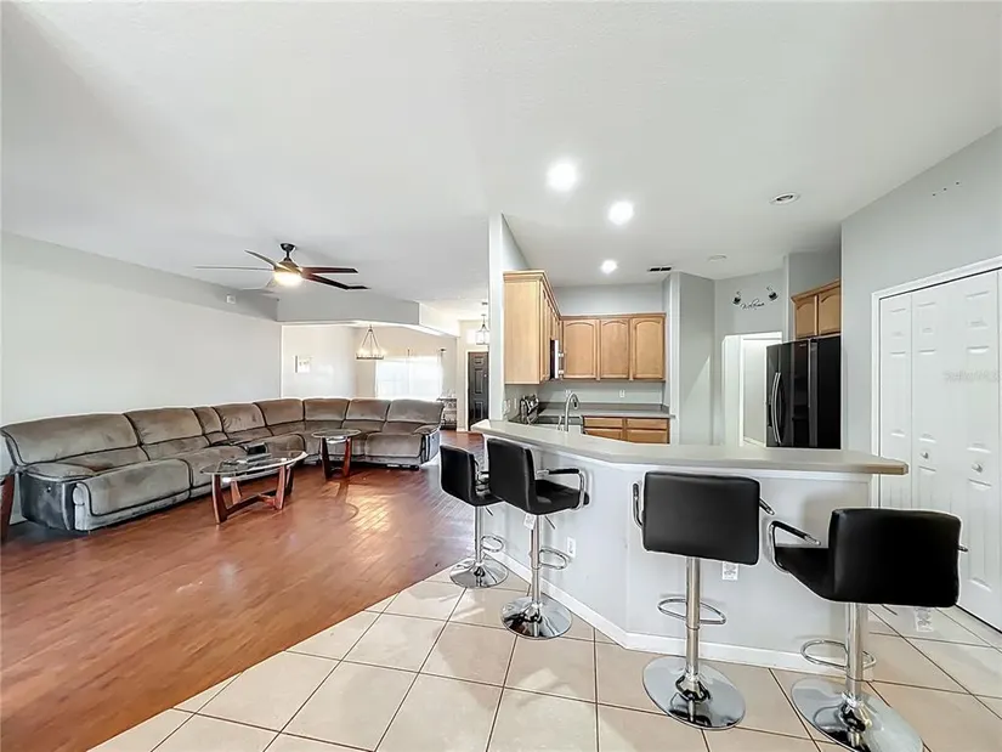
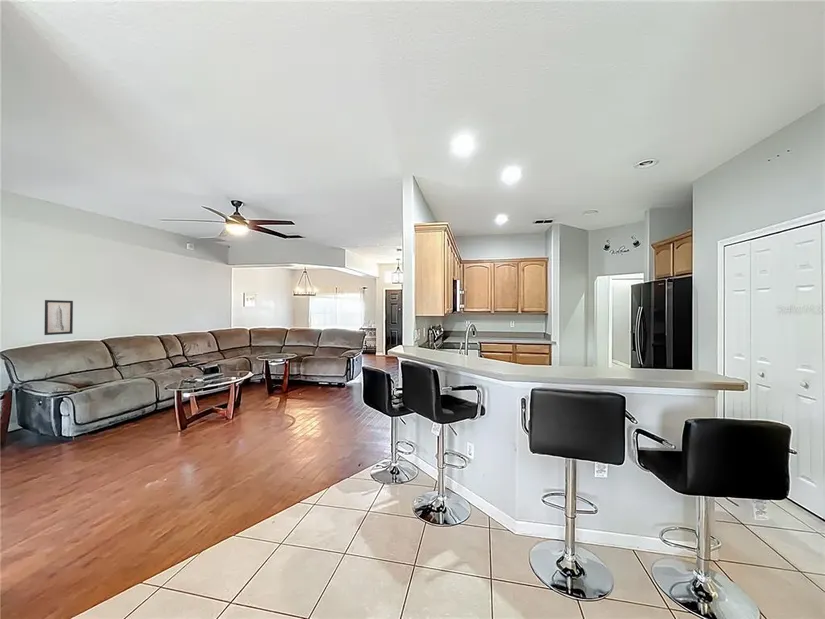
+ wall art (59, 317)
